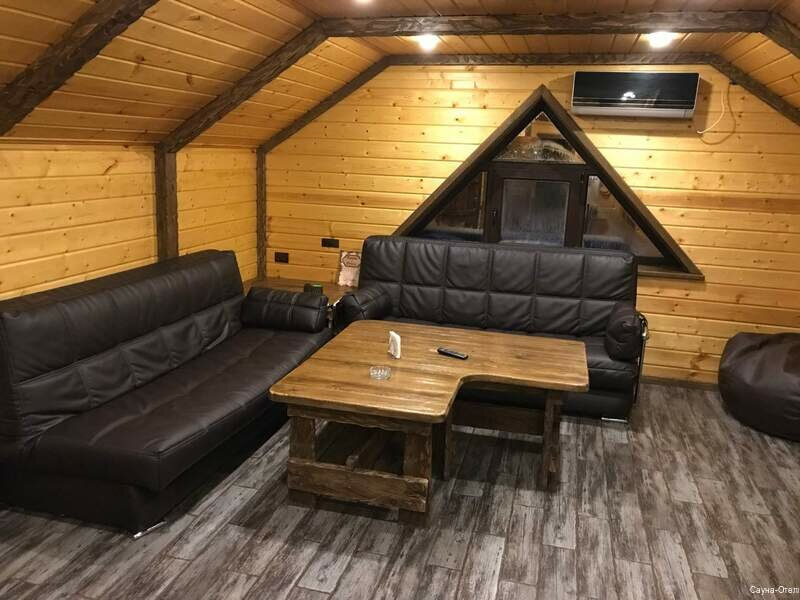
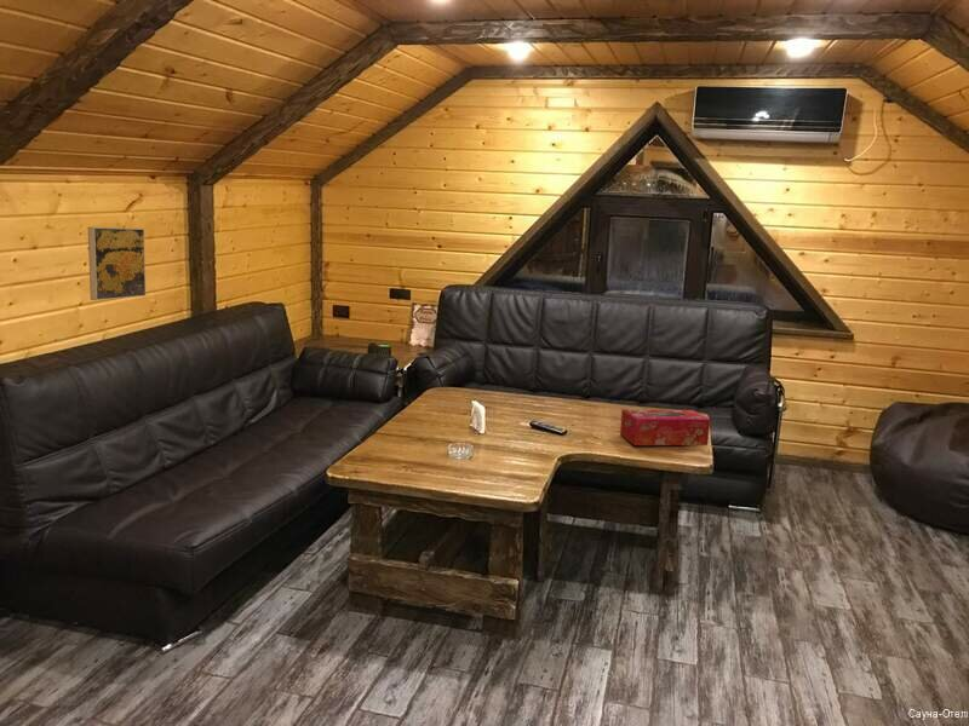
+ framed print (117, 263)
+ tissue box (664, 427)
